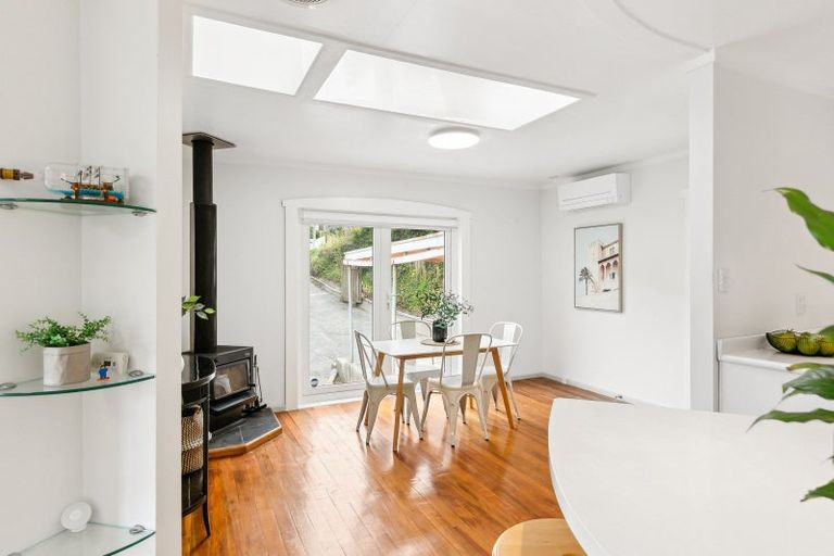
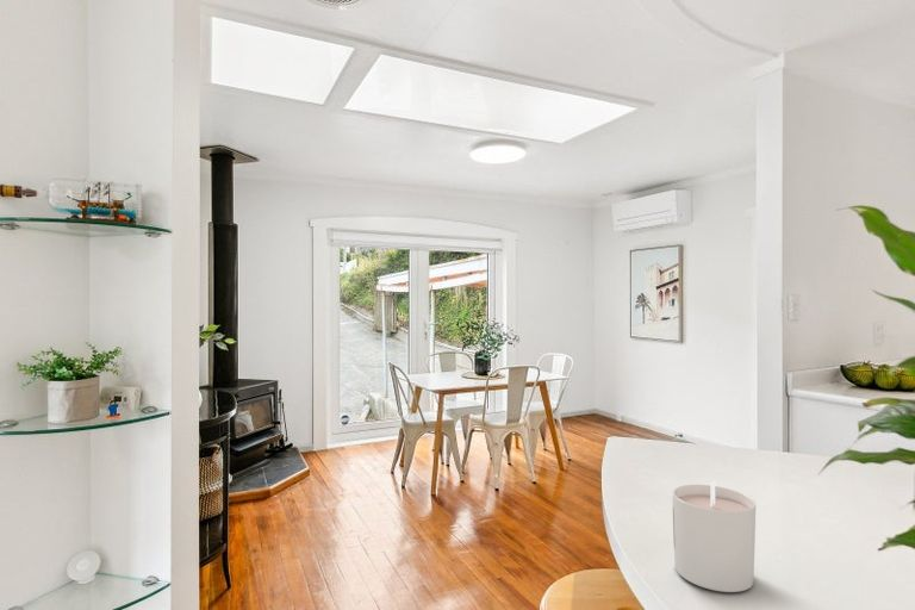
+ candle (712, 527)
